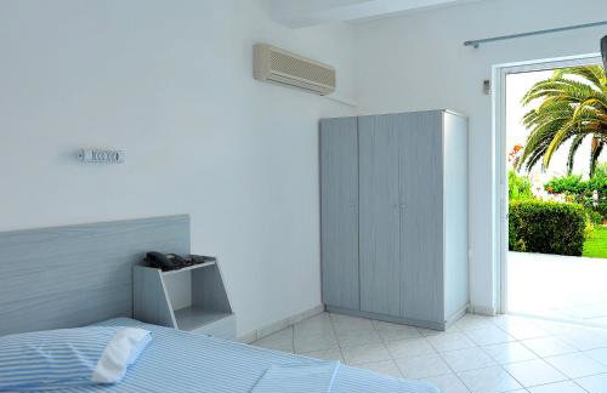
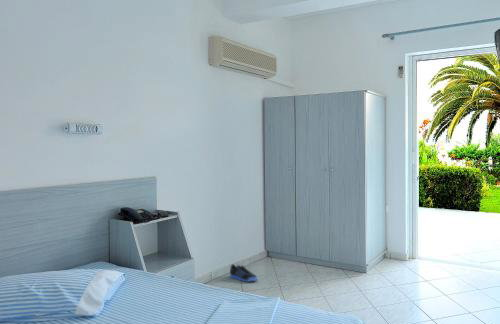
+ sneaker (243, 272)
